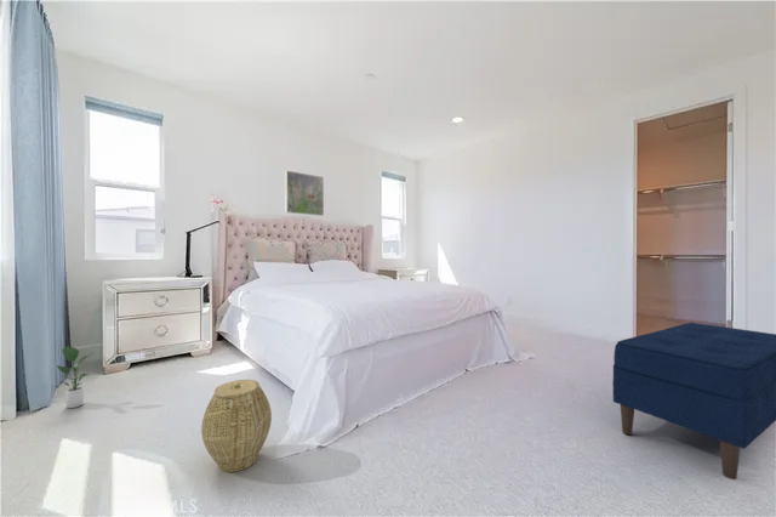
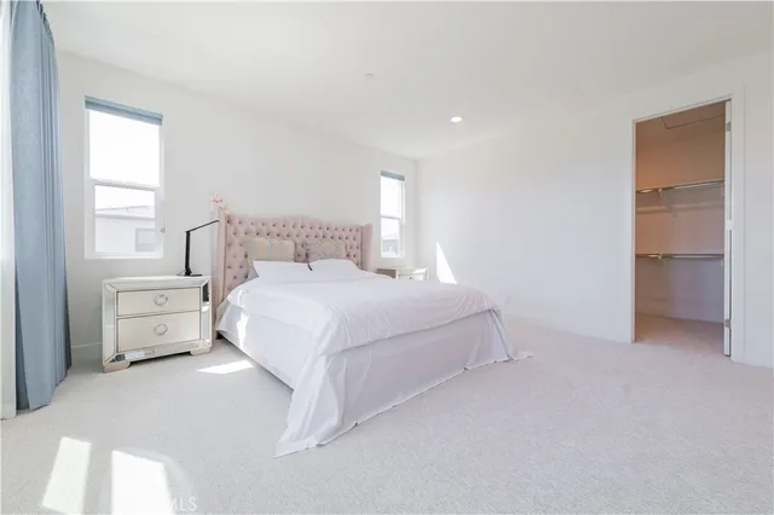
- woven basket (238, 421)
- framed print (304, 194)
- potted plant (73, 379)
- bench (709, 382)
